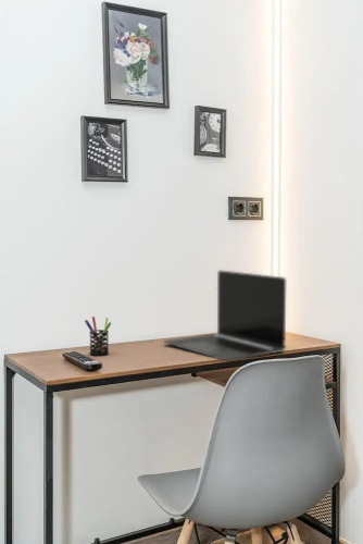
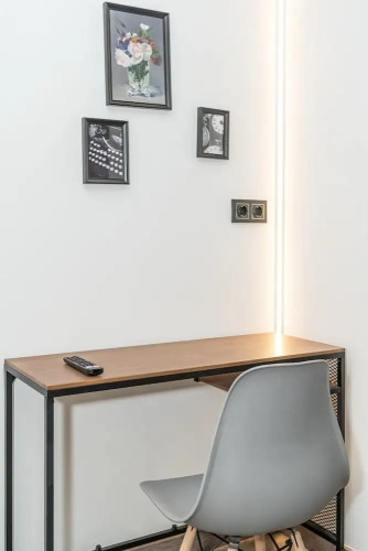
- pen holder (100, 335)
- laptop (222, 311)
